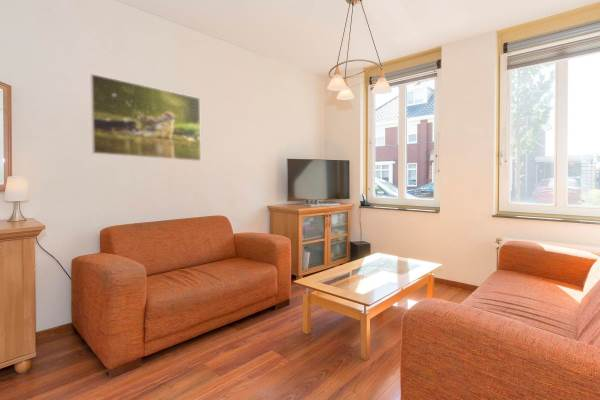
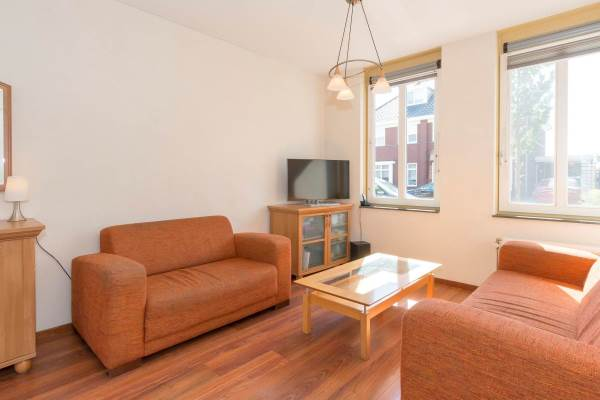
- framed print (151, 122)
